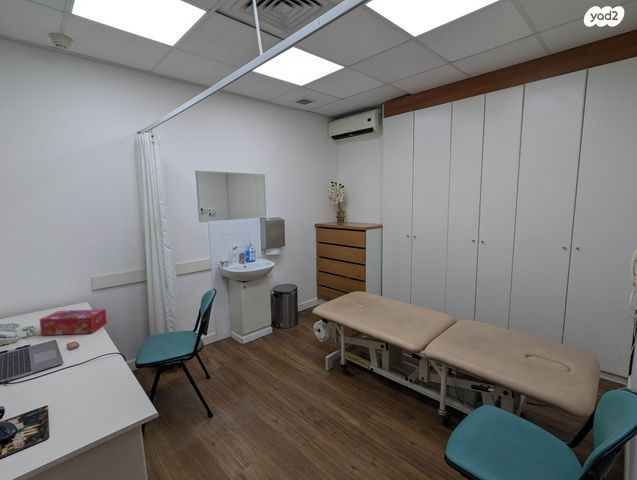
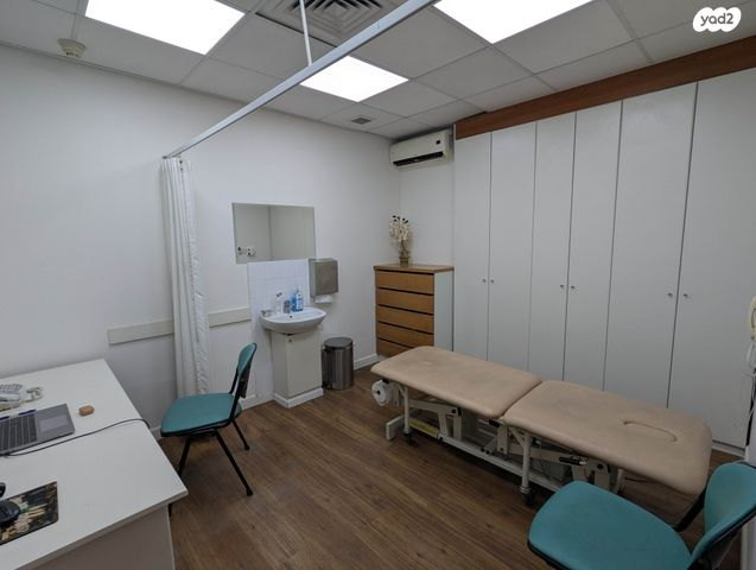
- tissue box (74, 321)
